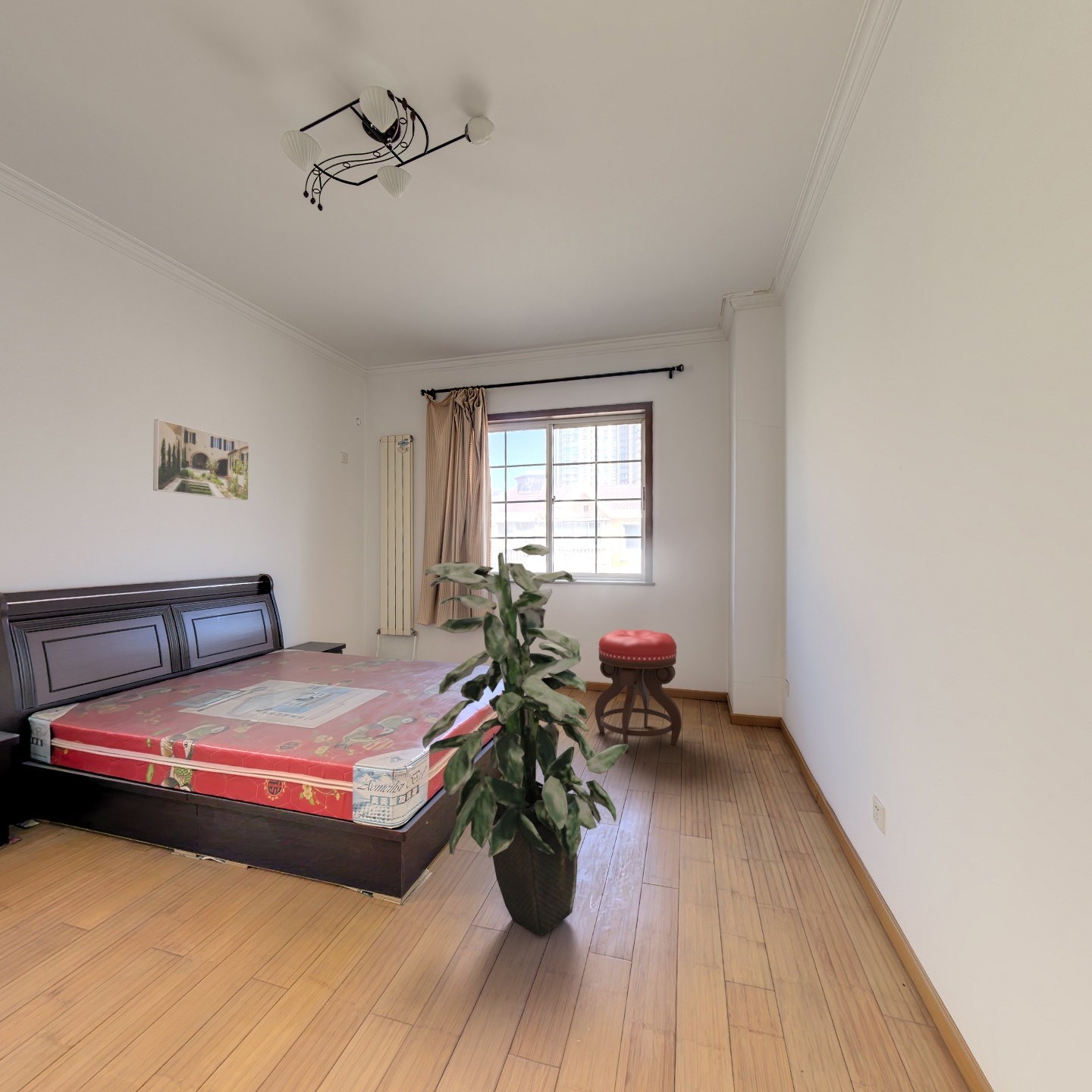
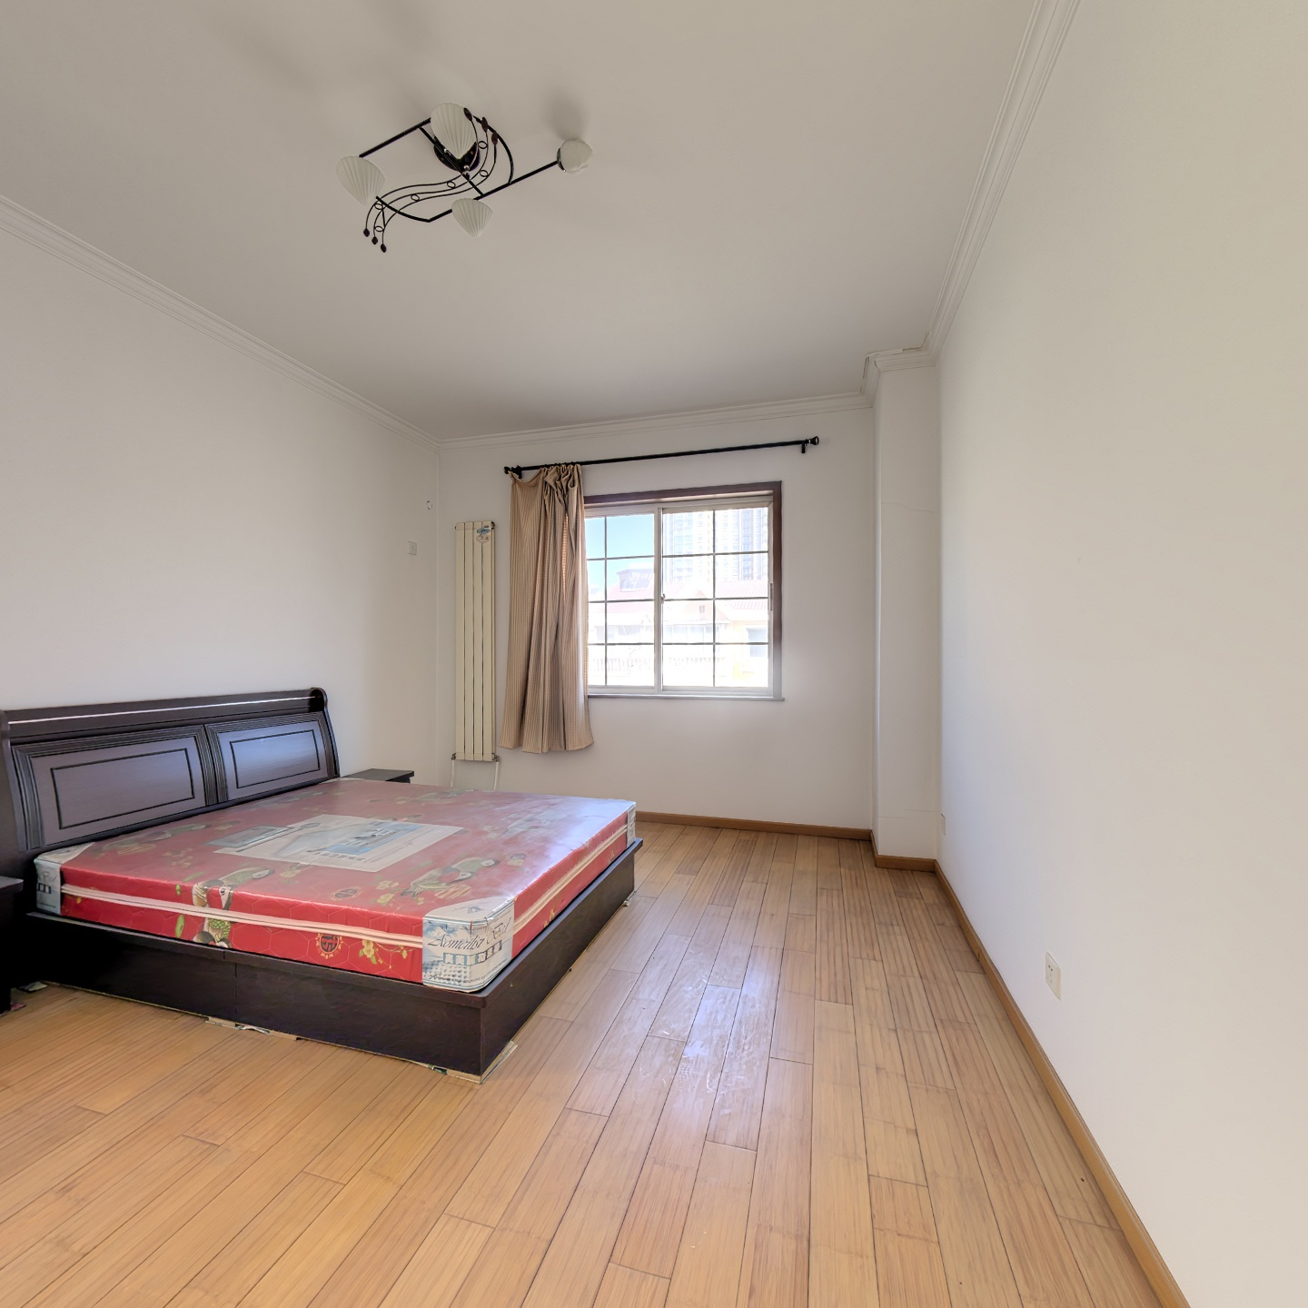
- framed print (206, 463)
- stool (636, 686)
- indoor plant (519, 730)
